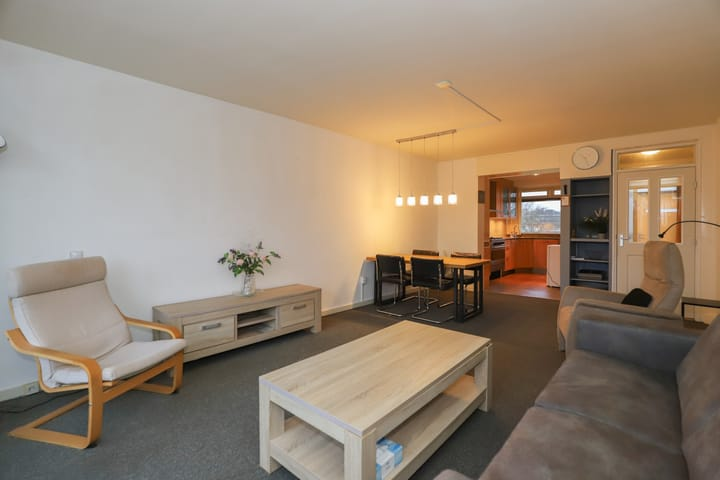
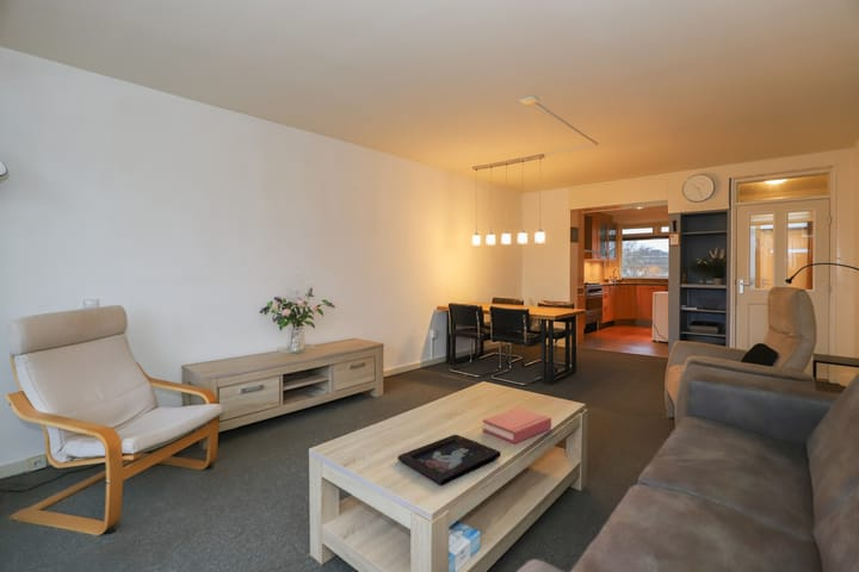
+ decorative tray (449, 455)
+ hardback book (517, 424)
